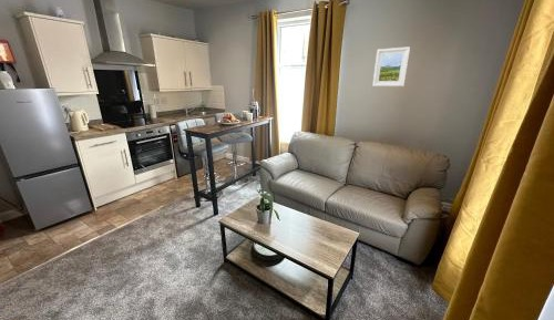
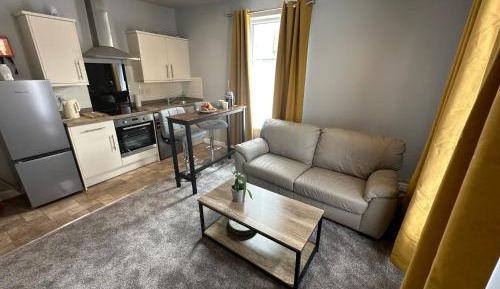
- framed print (390, 68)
